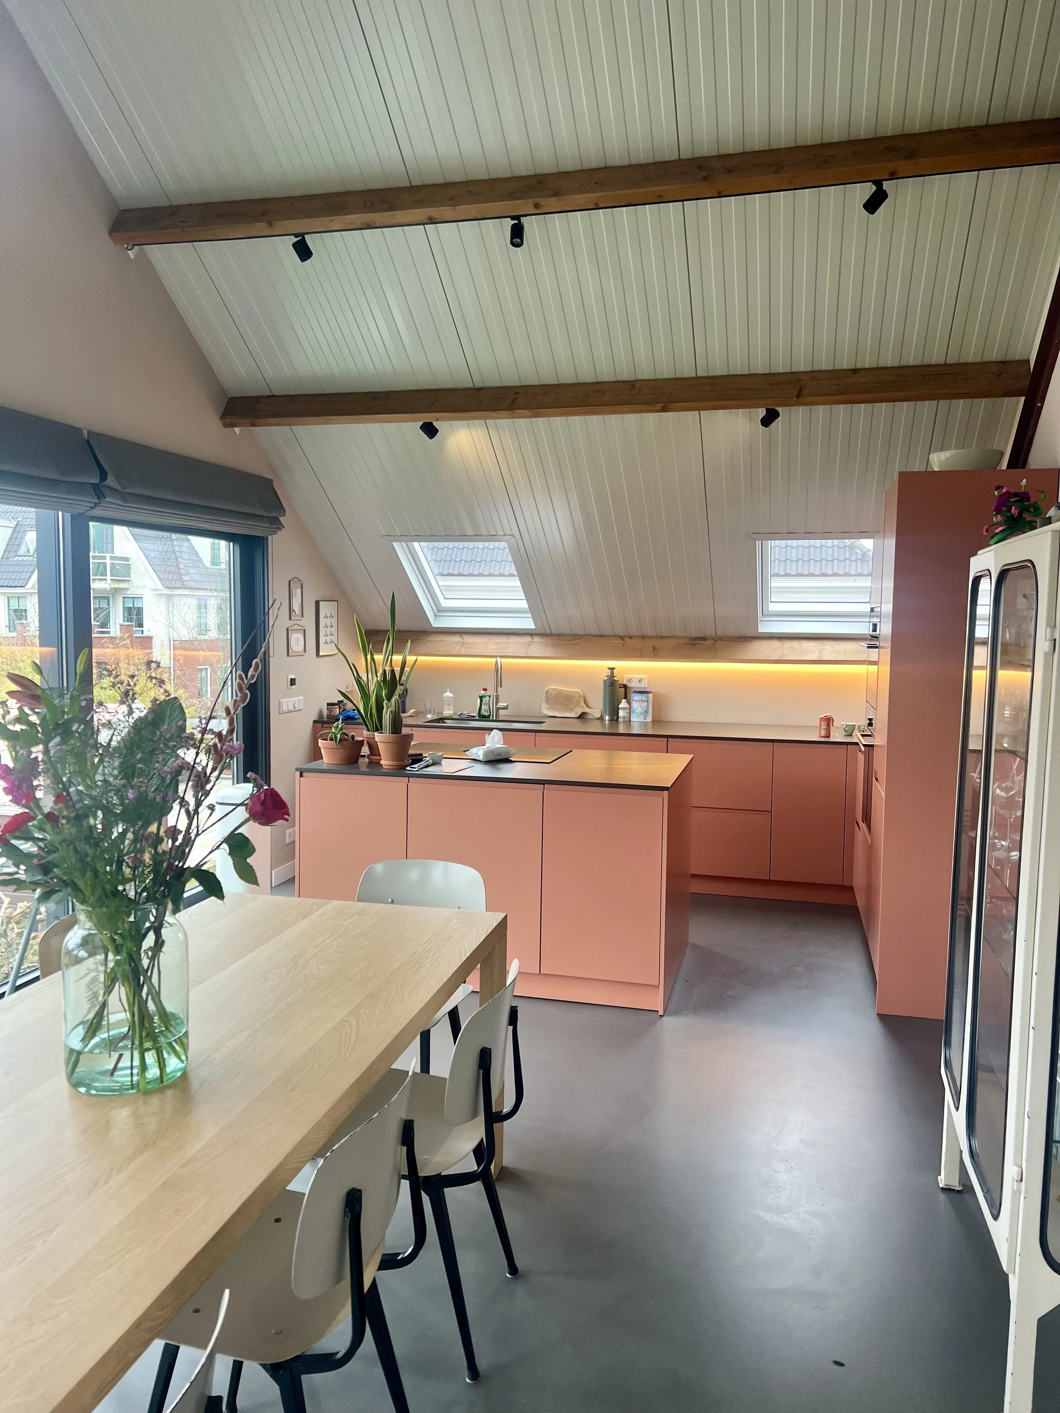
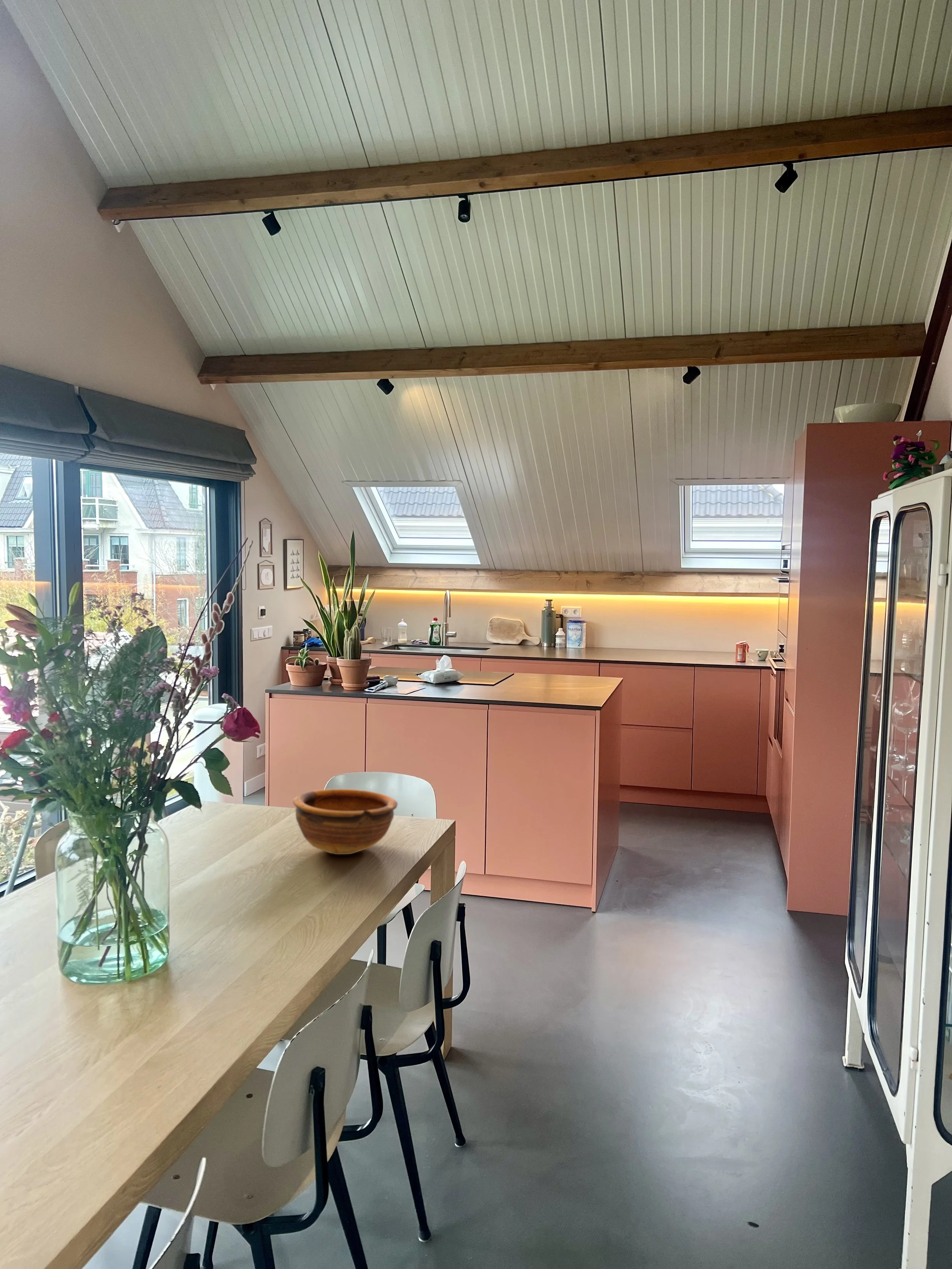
+ bowl (345, 824)
